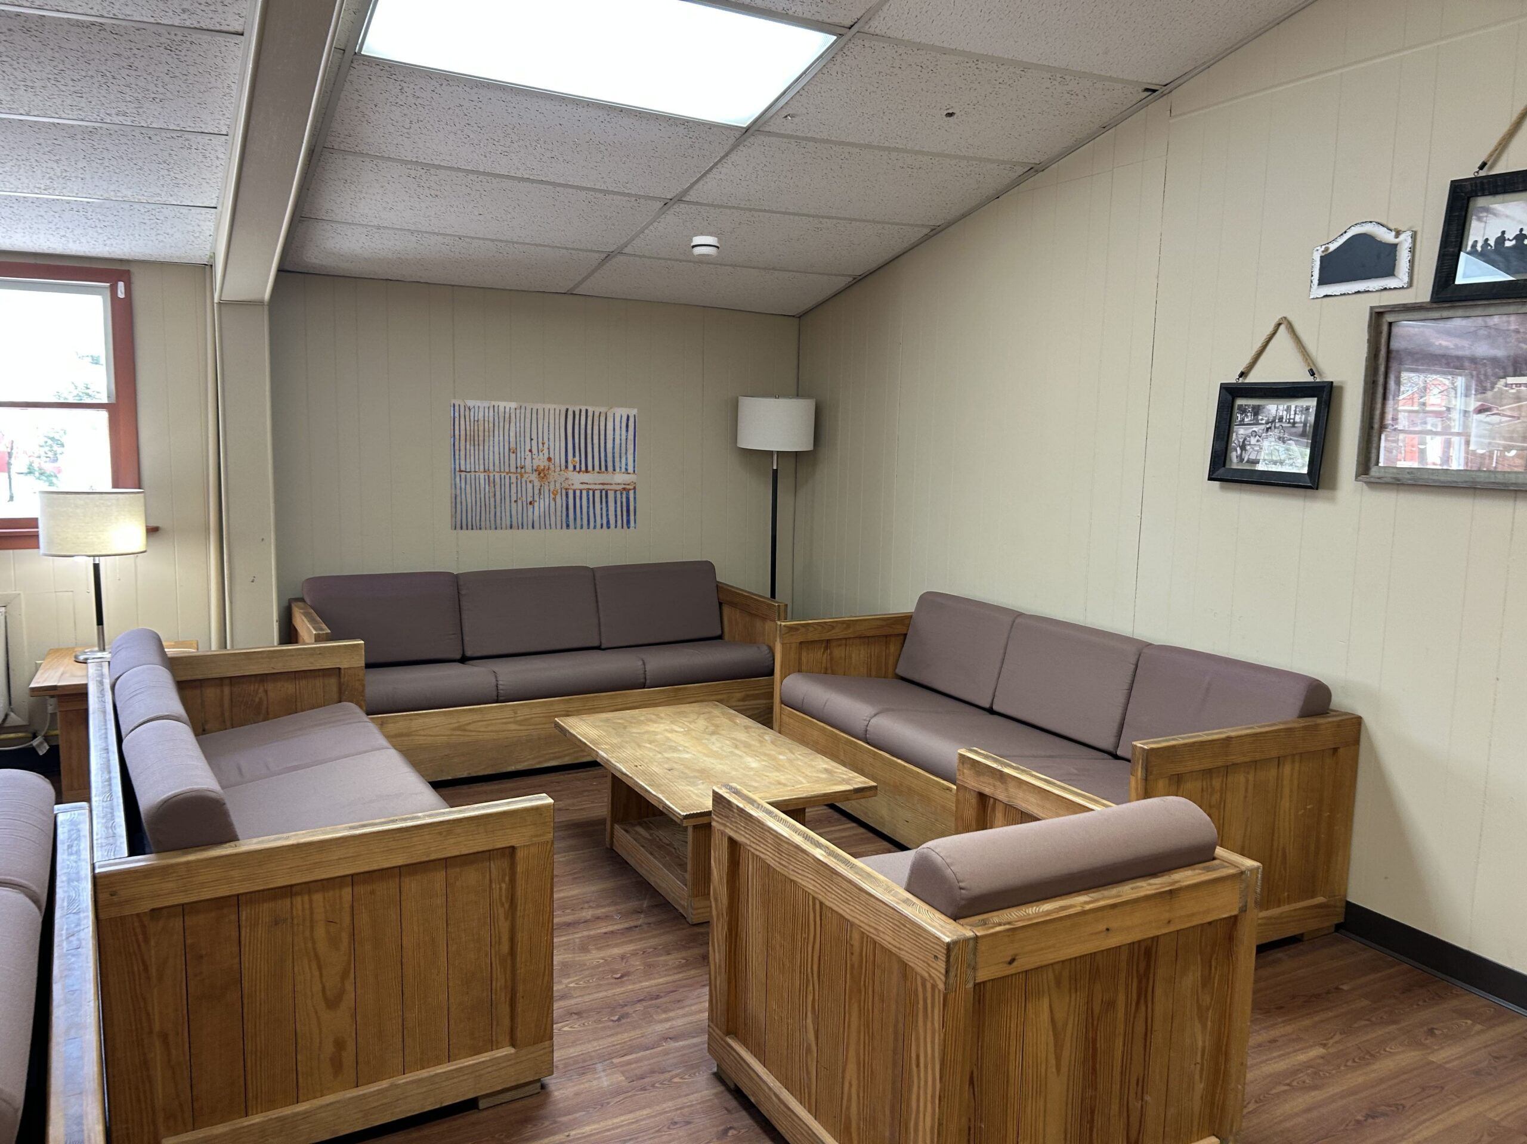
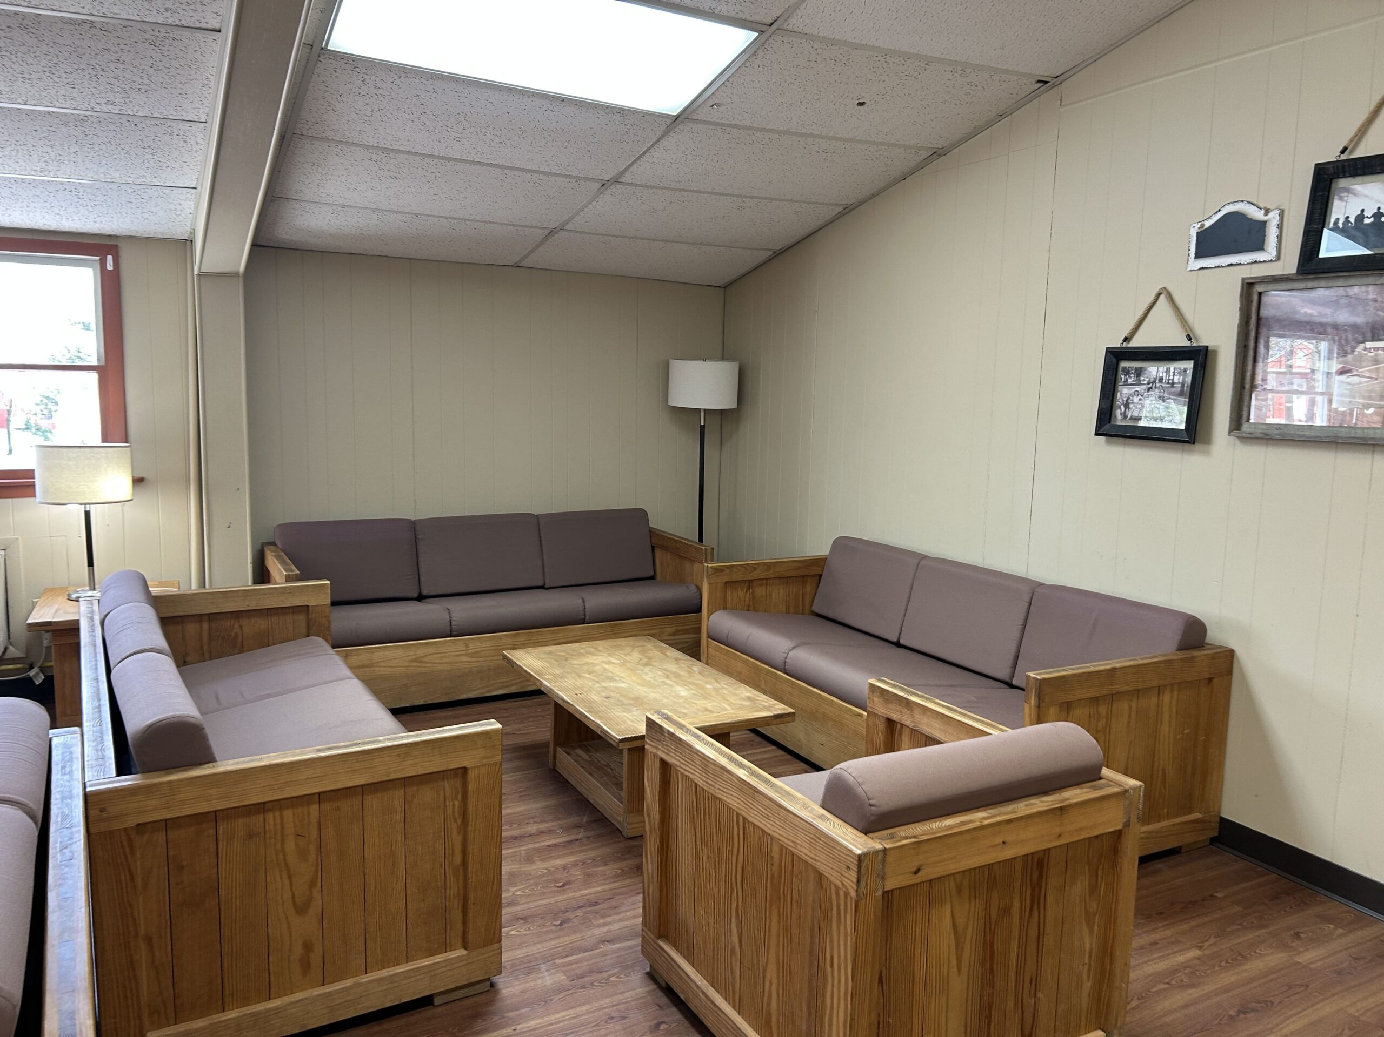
- wall art (547, 467)
- smoke detector (705, 246)
